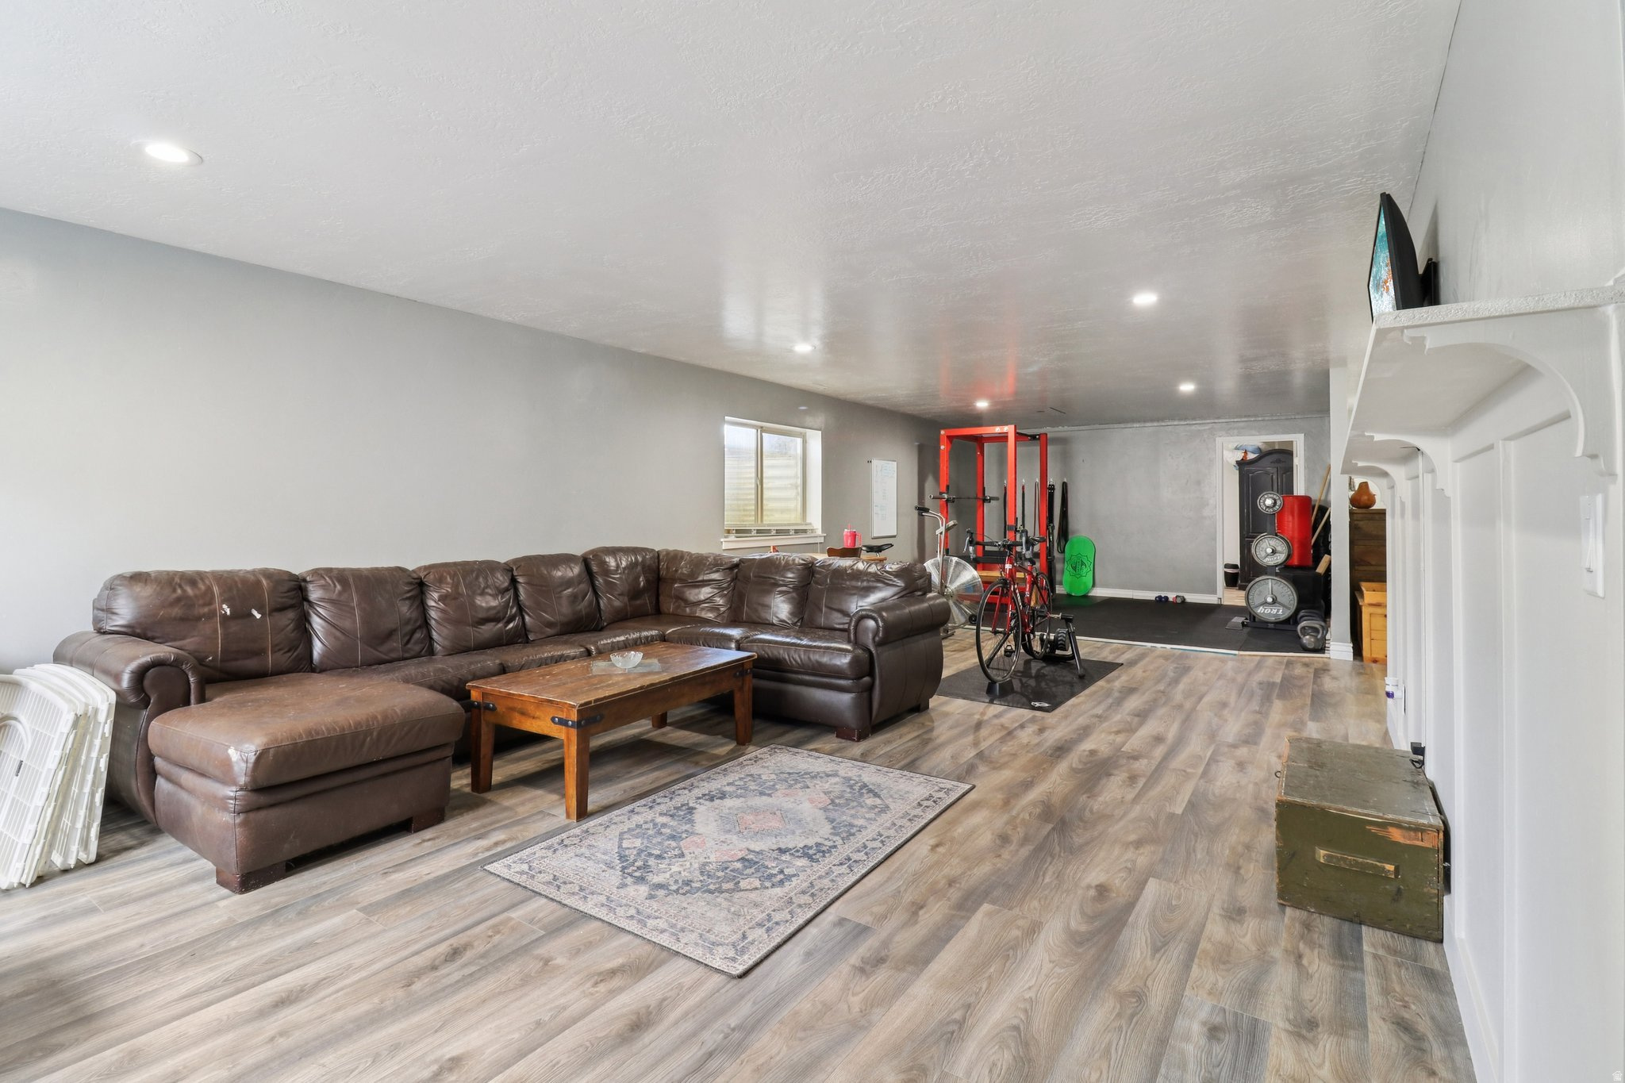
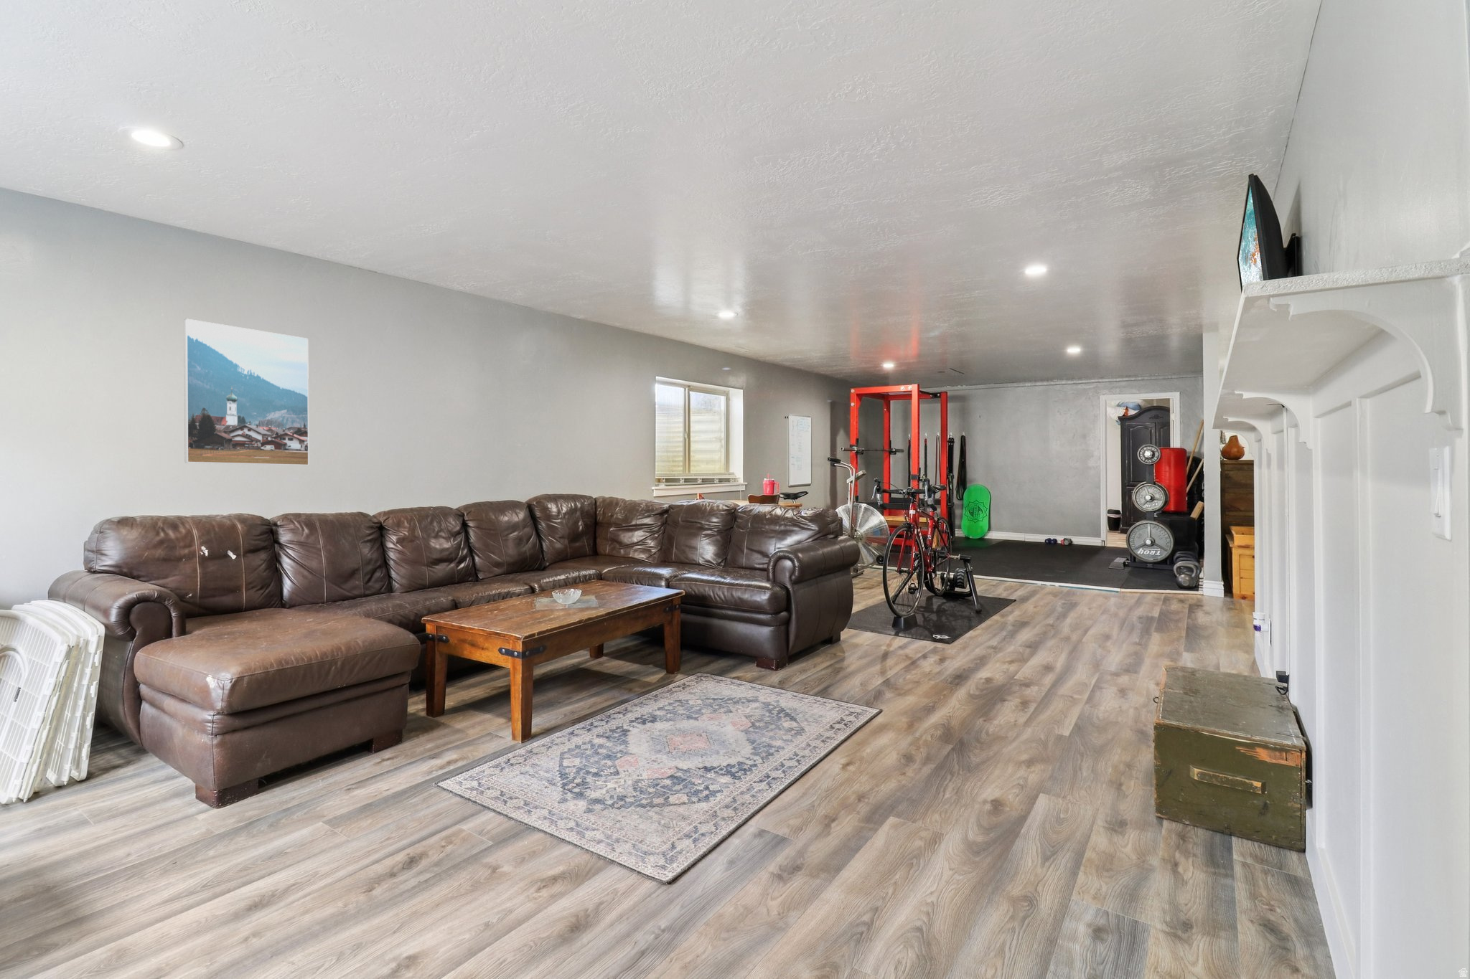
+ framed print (250, 397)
